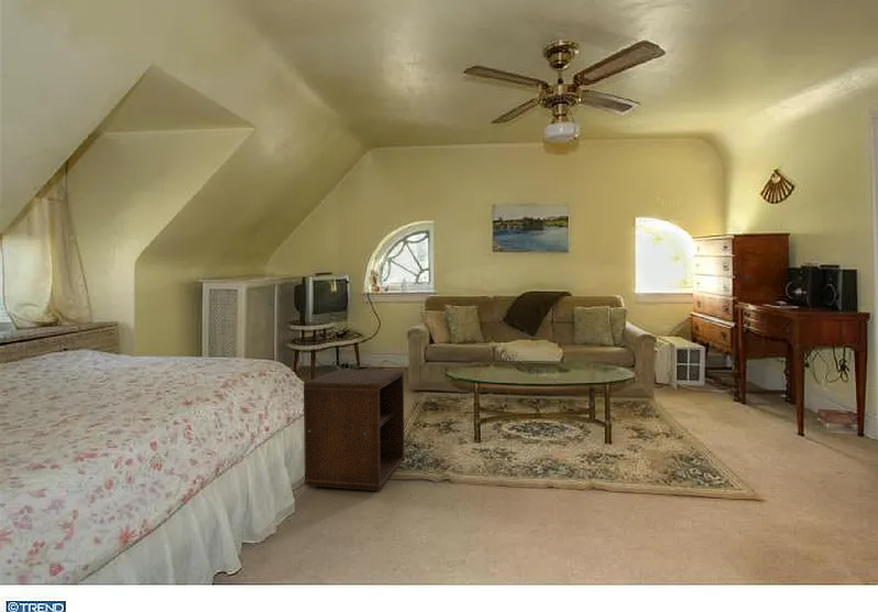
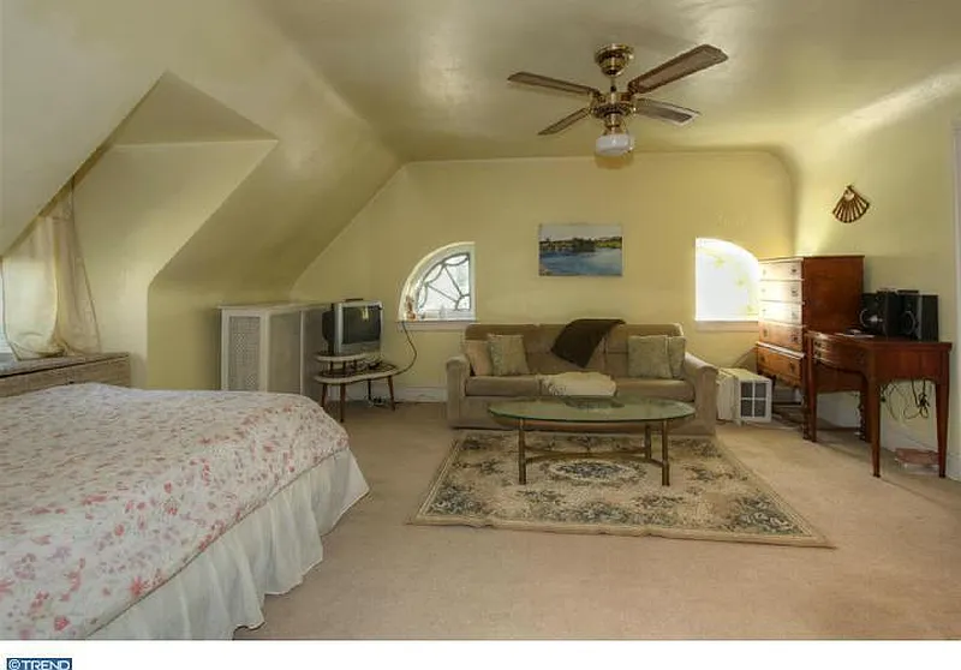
- nightstand (357, 423)
